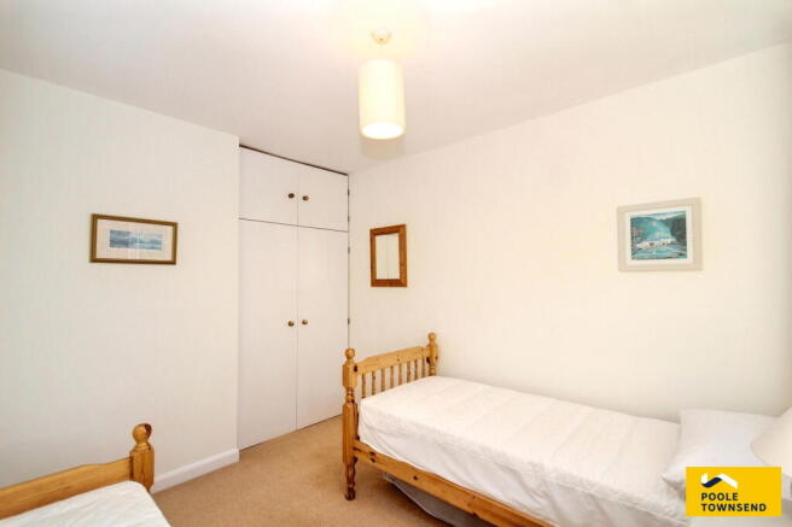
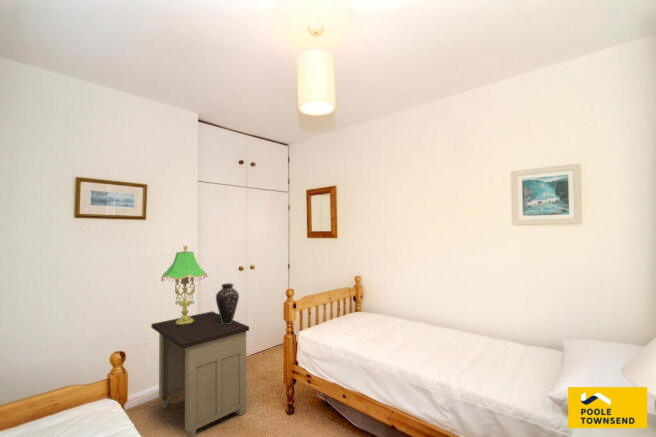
+ table lamp (184, 283)
+ nightstand (199, 368)
+ vase (227, 303)
